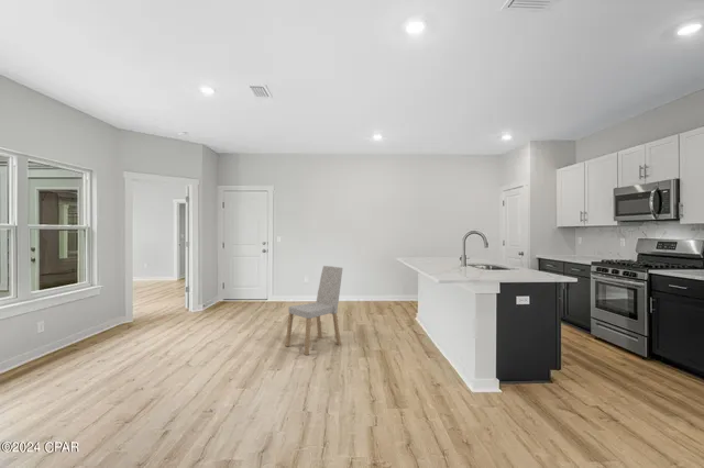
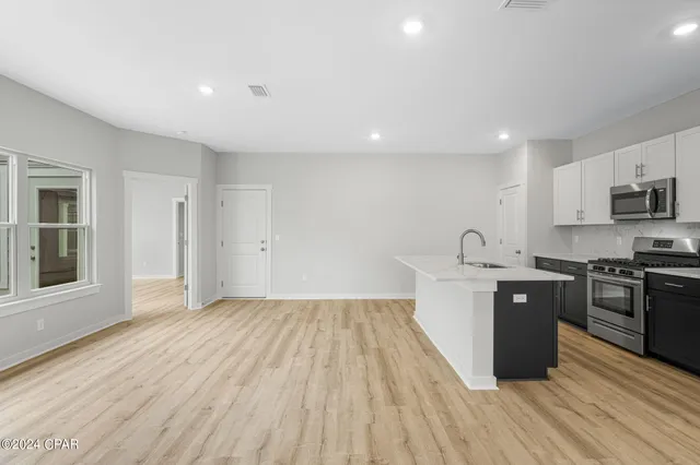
- dining chair (314, 307)
